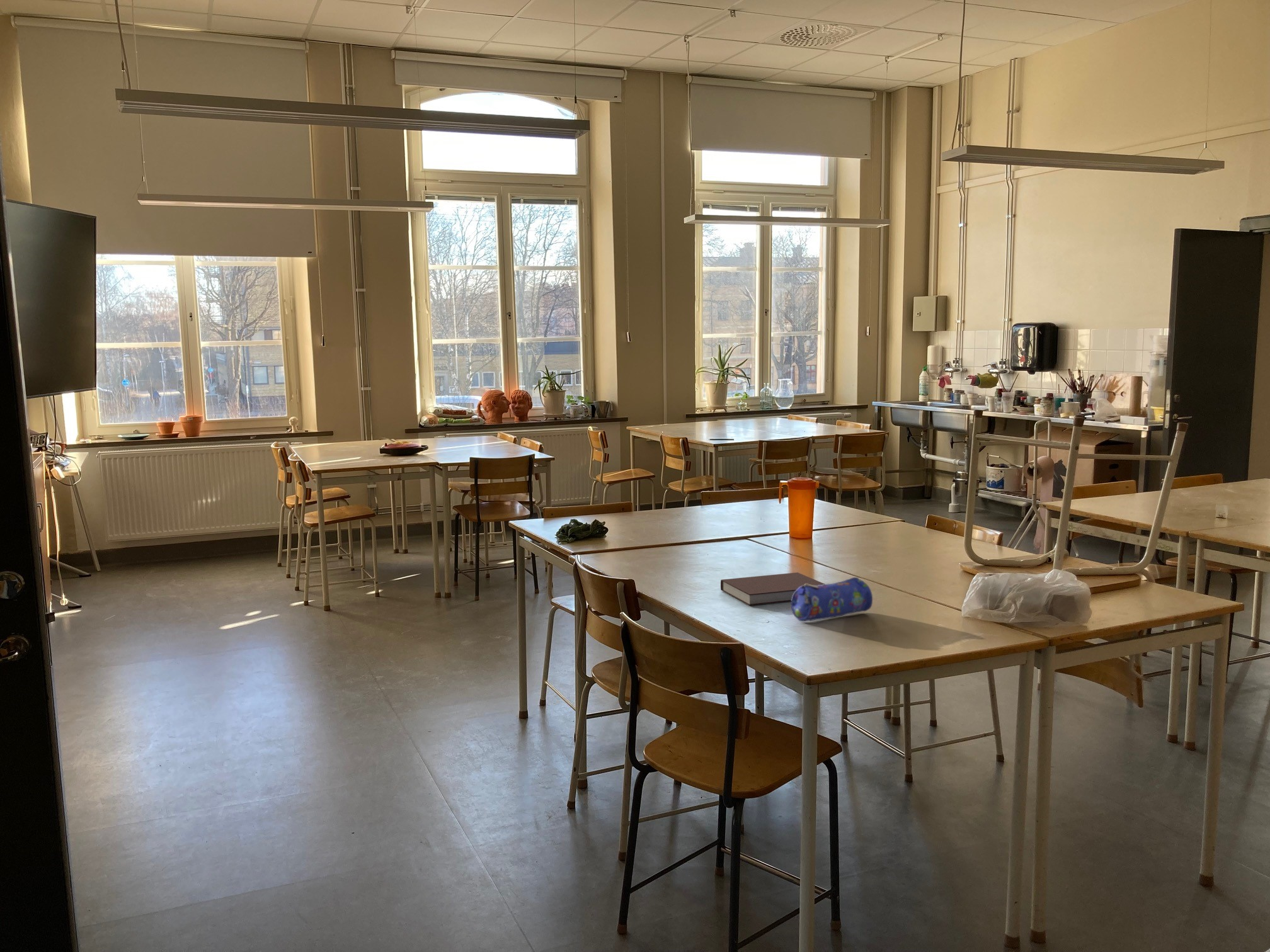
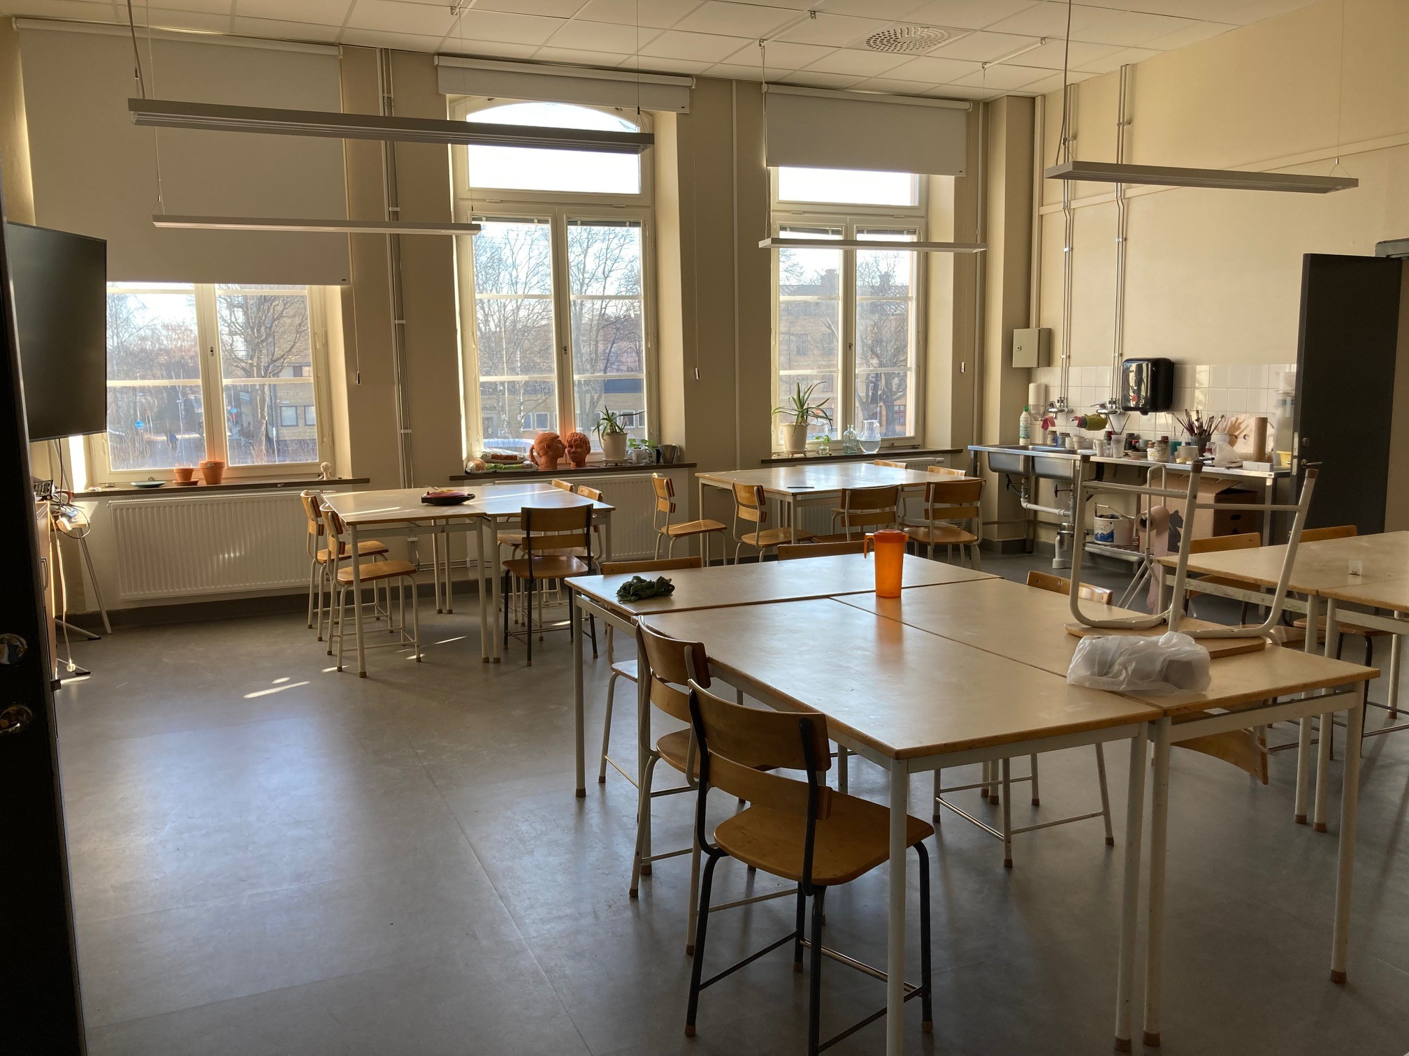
- pencil case (831, 598)
- notebook (774, 588)
